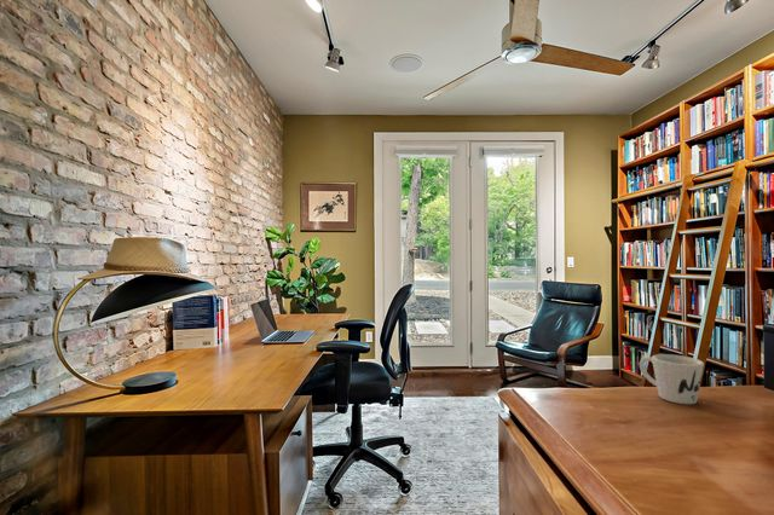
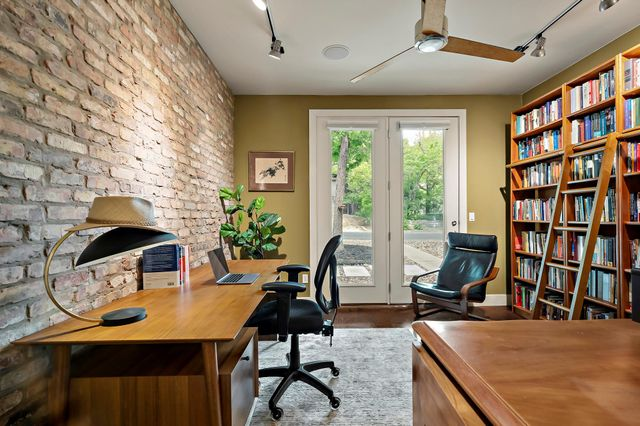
- mug (668, 376)
